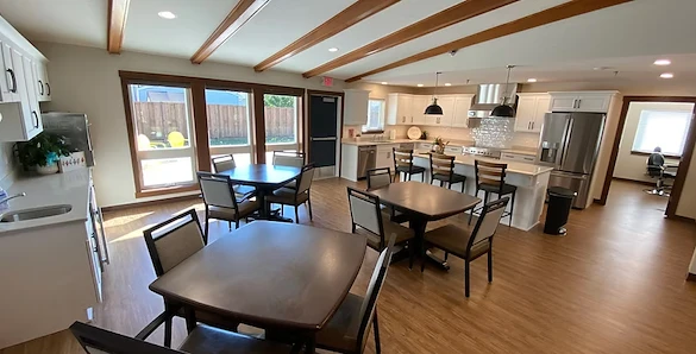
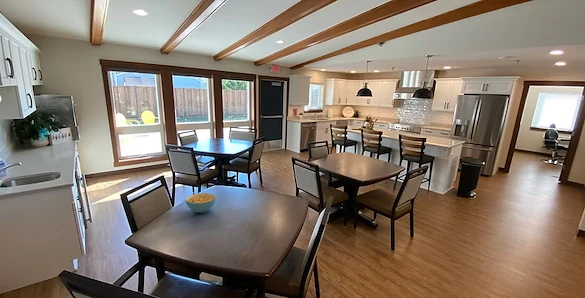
+ cereal bowl (201, 204)
